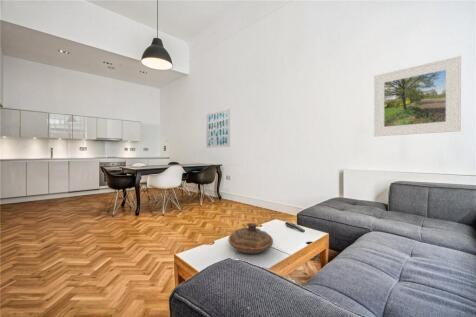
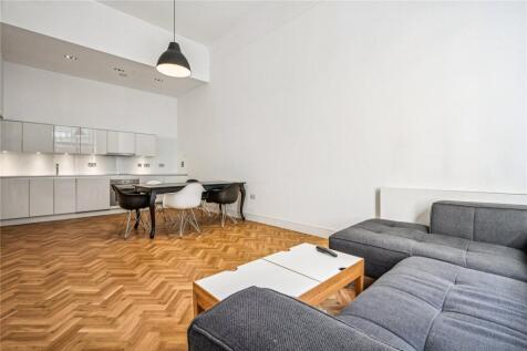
- wall art (217, 129)
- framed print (412, 100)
- decorative bowl (250, 236)
